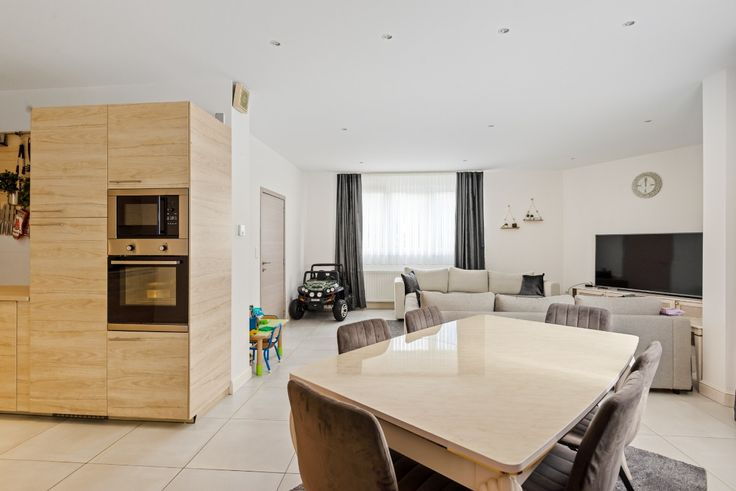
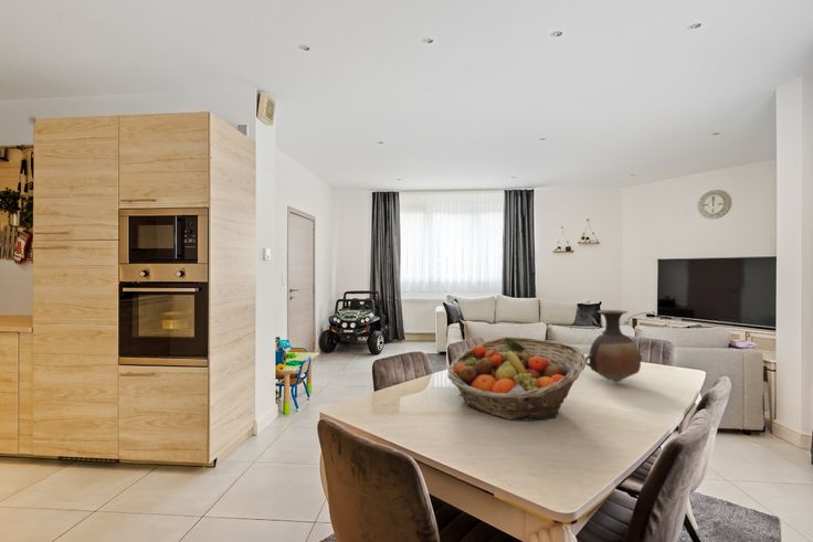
+ fruit basket (513, 373)
+ vase (613, 346)
